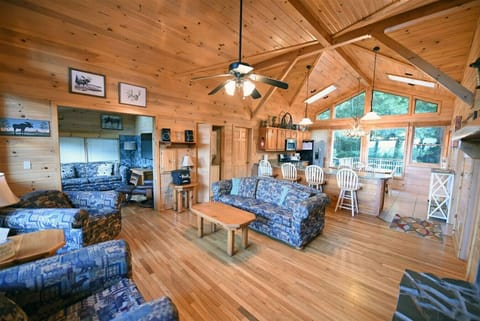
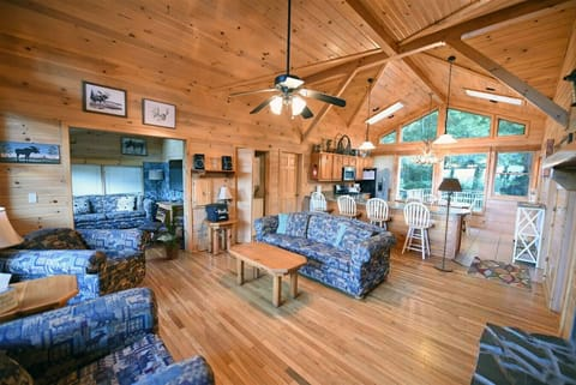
+ house plant (169, 234)
+ floor lamp (446, 223)
